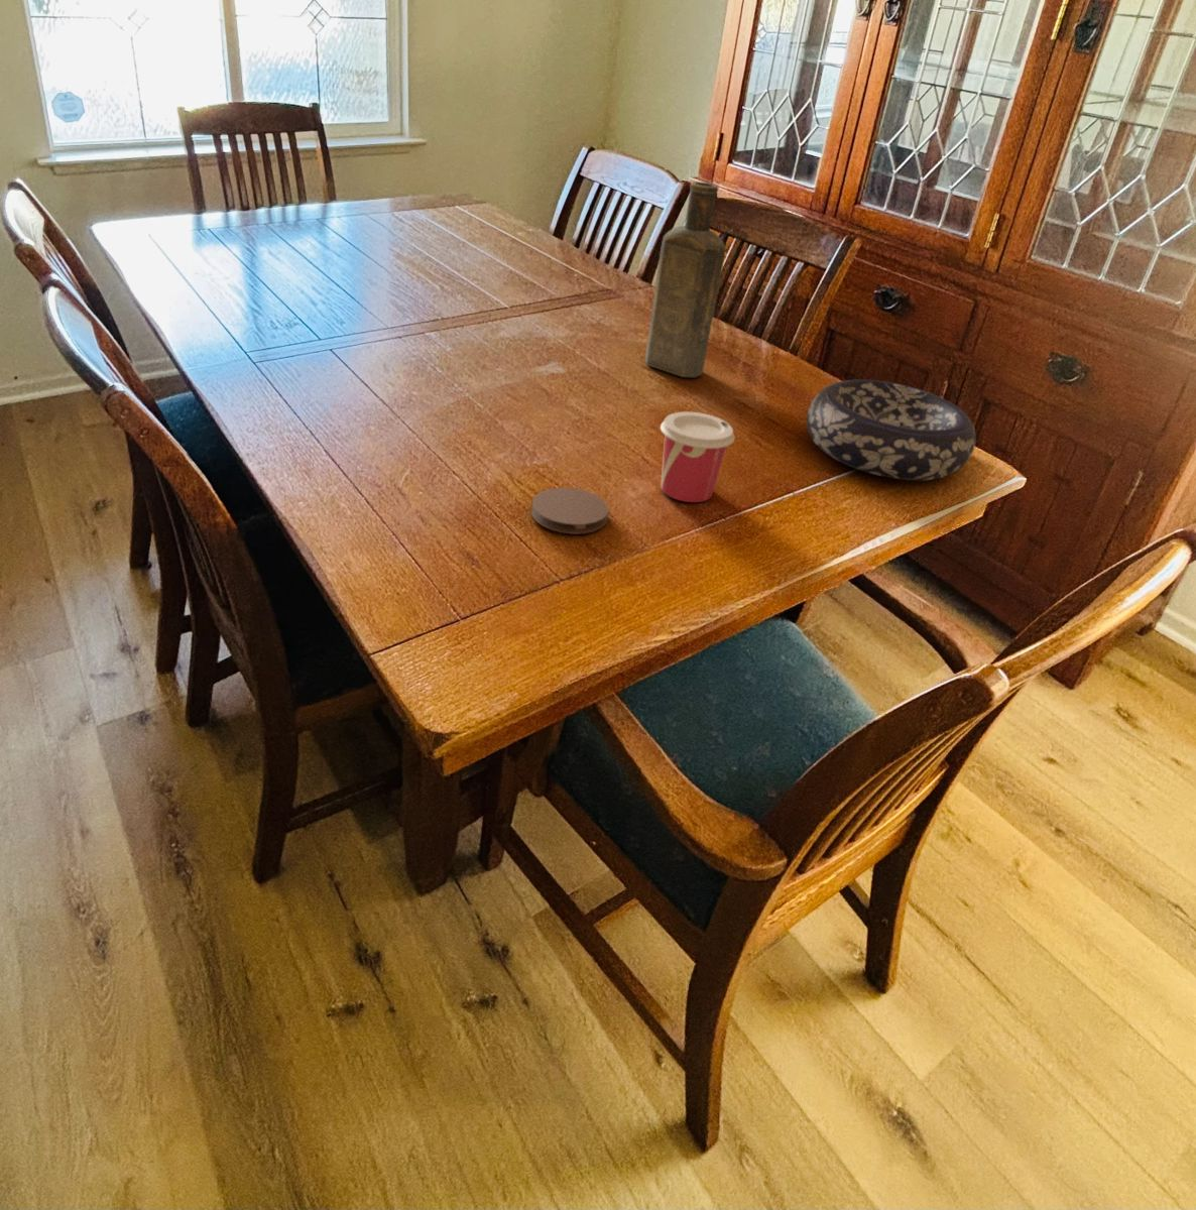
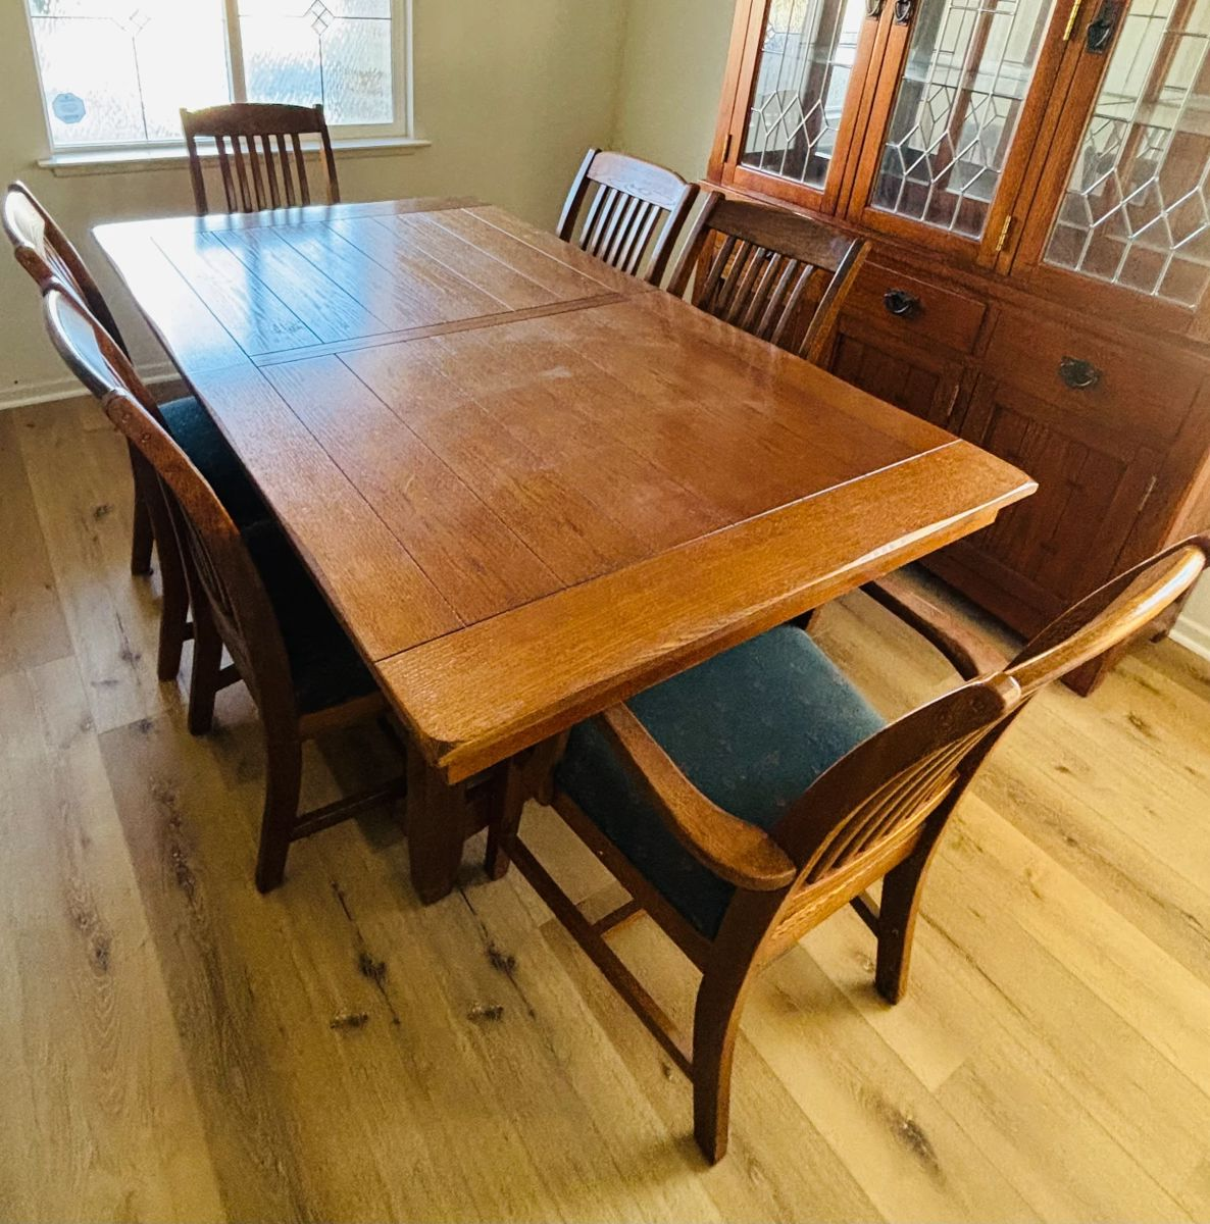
- coaster (570, 509)
- bottle (682, 279)
- cup (692, 458)
- decorative bowl (888, 428)
